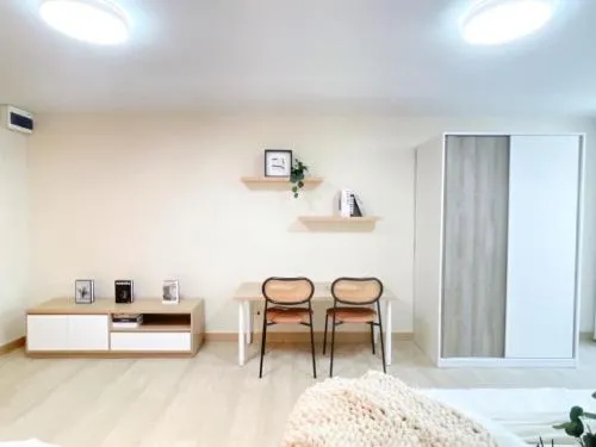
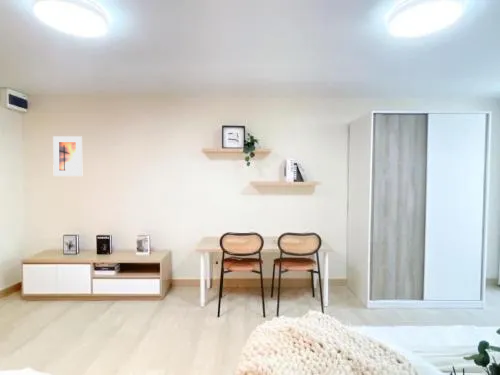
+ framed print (67, 156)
